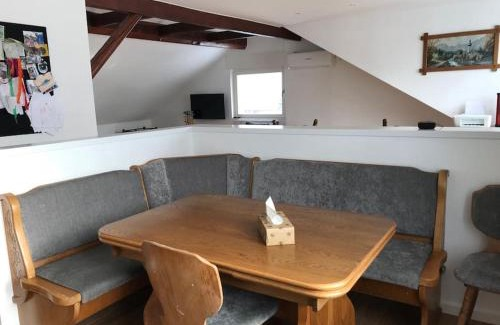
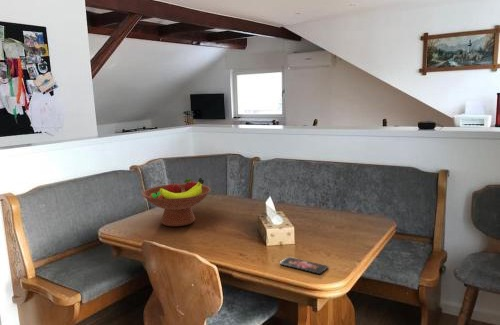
+ fruit bowl (177, 200)
+ smartphone (303, 265)
